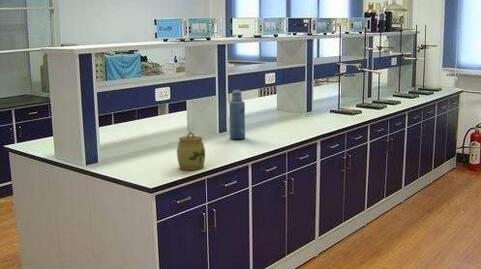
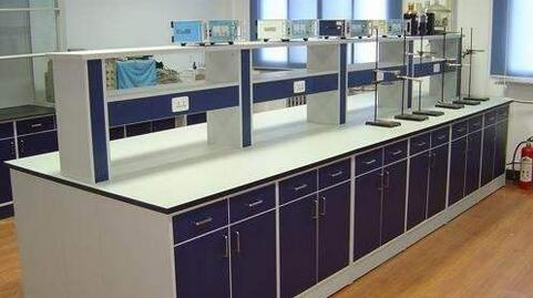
- jar (190, 149)
- bottle (237, 114)
